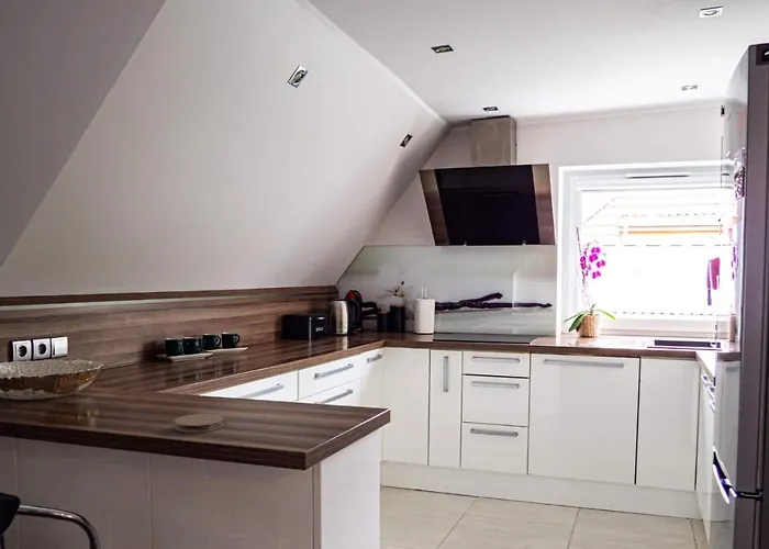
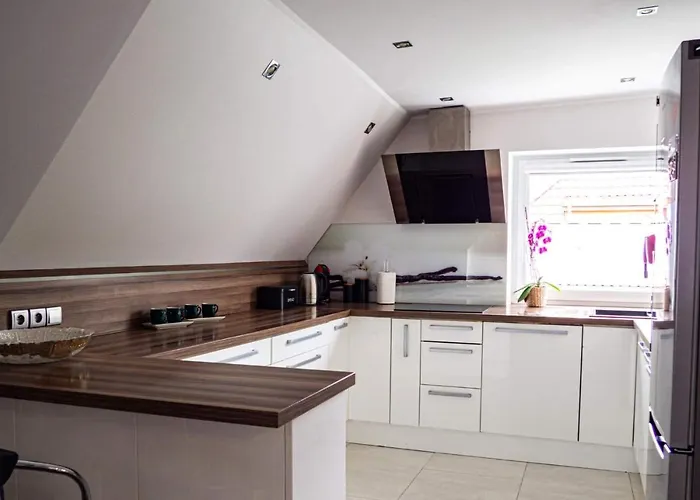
- coaster (199, 422)
